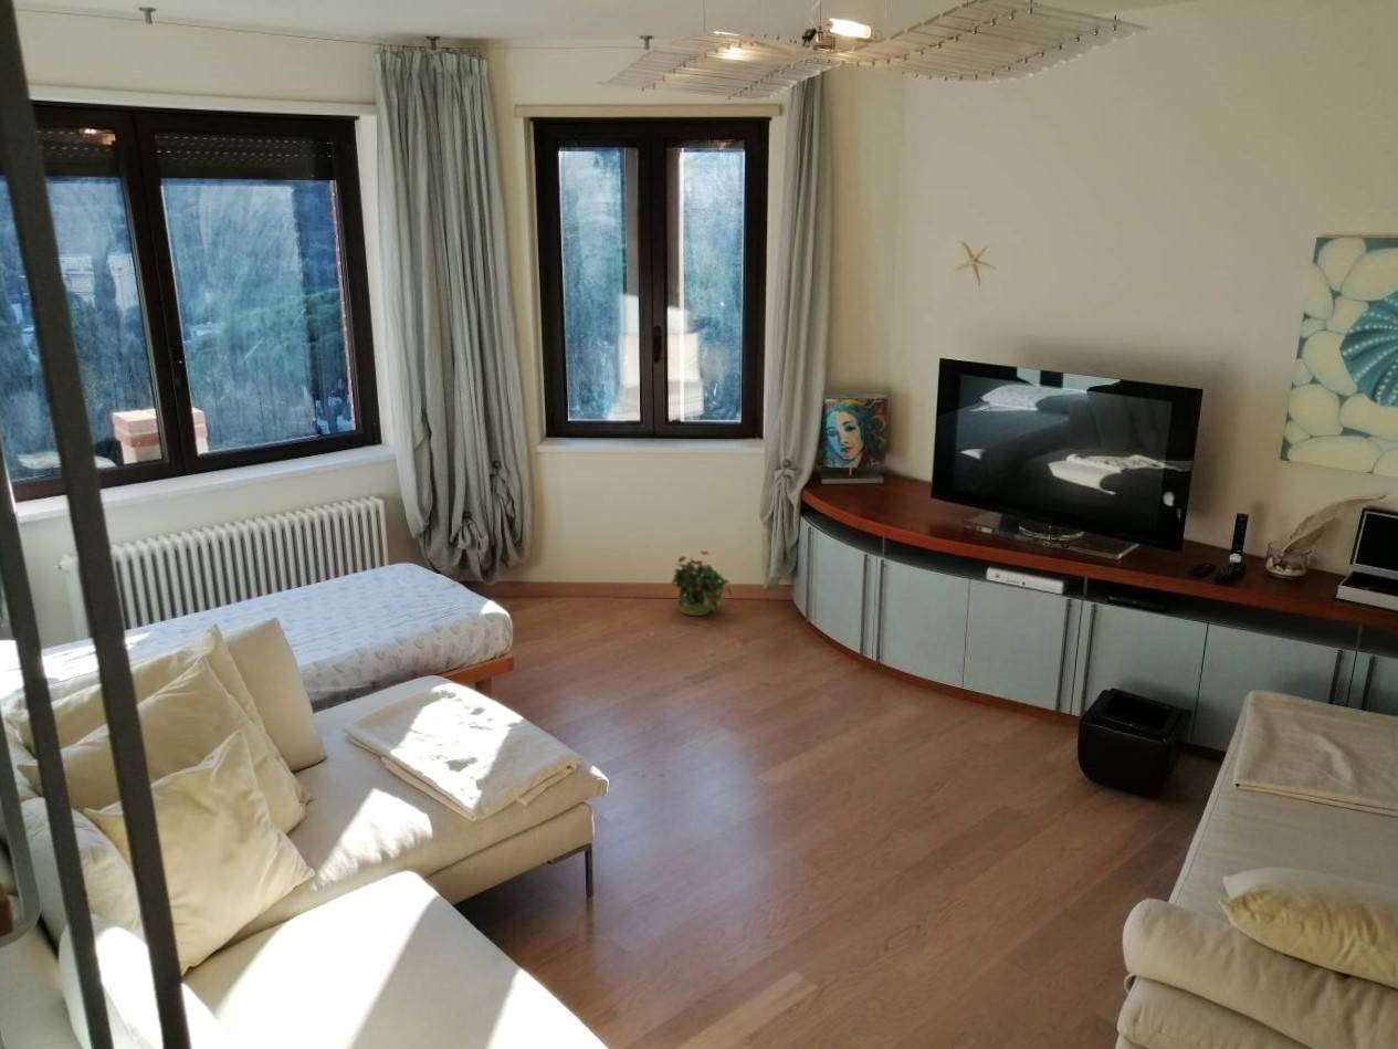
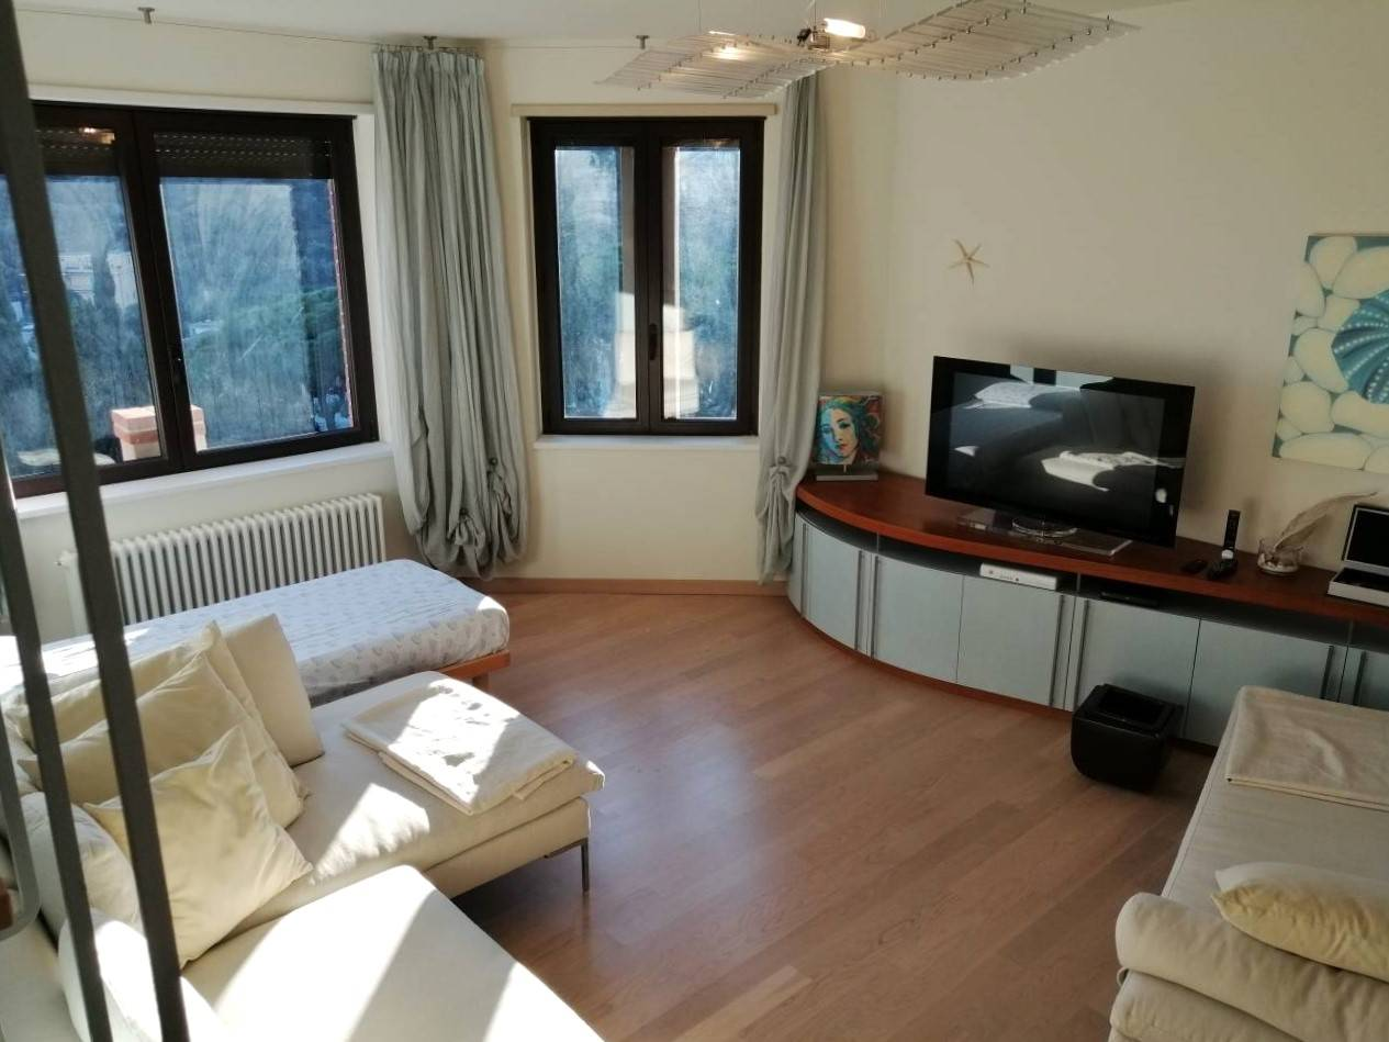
- potted plant (702, 583)
